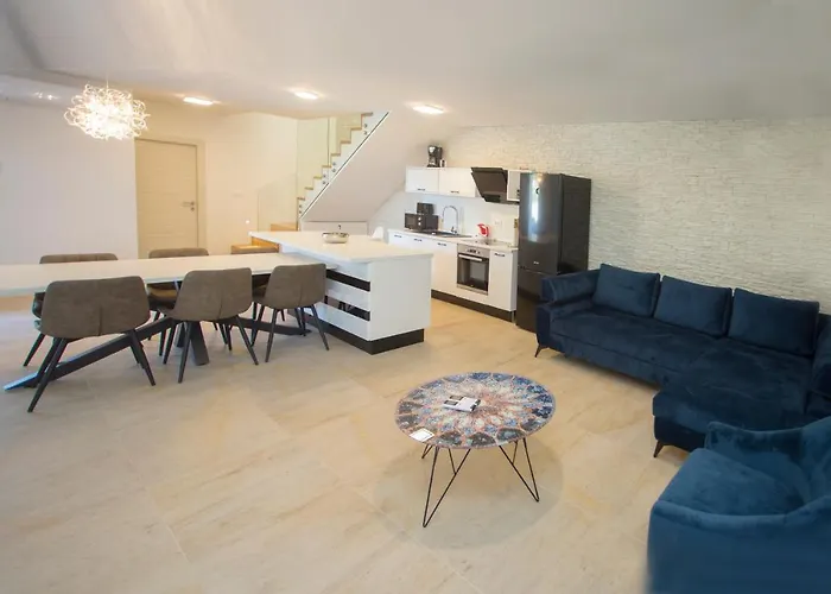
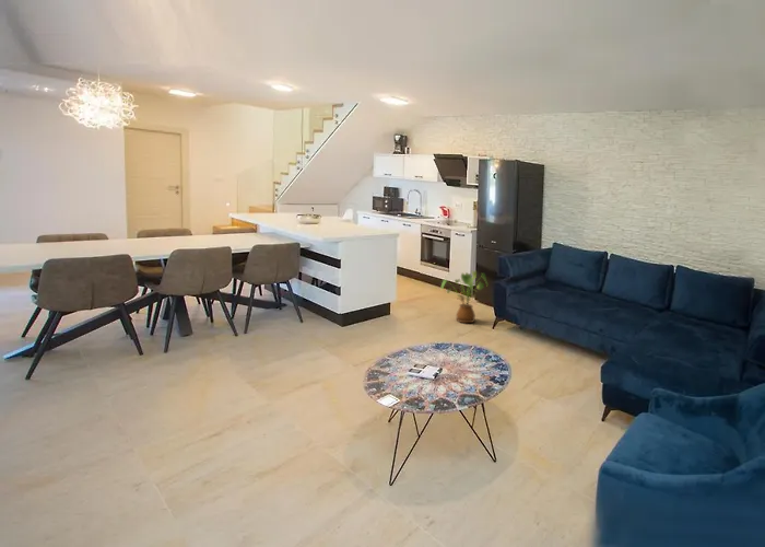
+ house plant (463, 295)
